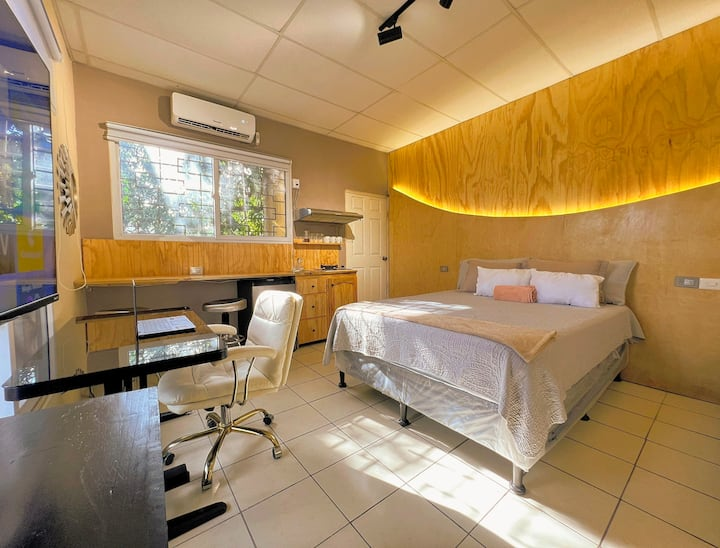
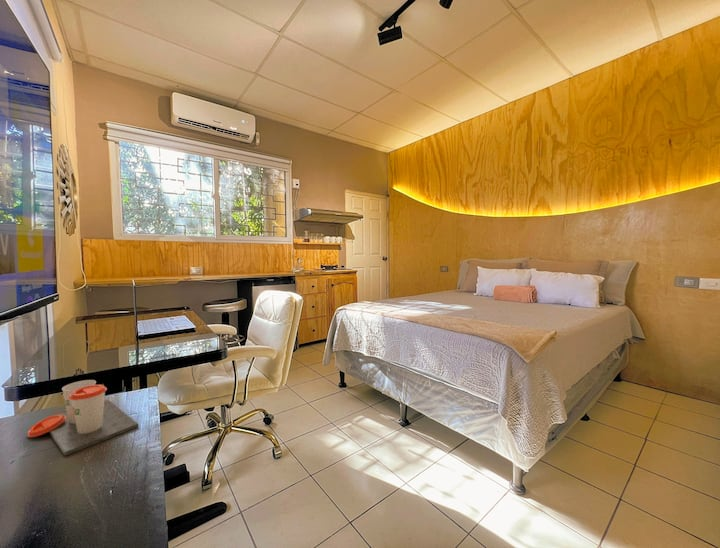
+ cup (80, 407)
